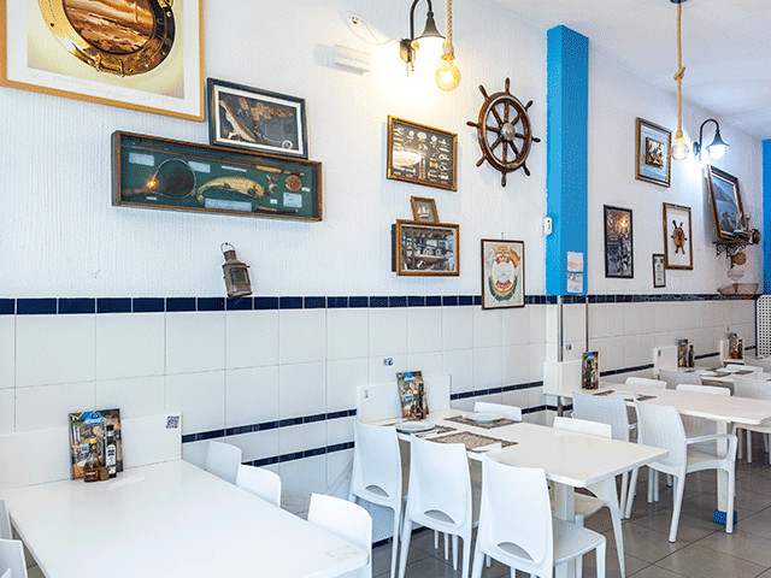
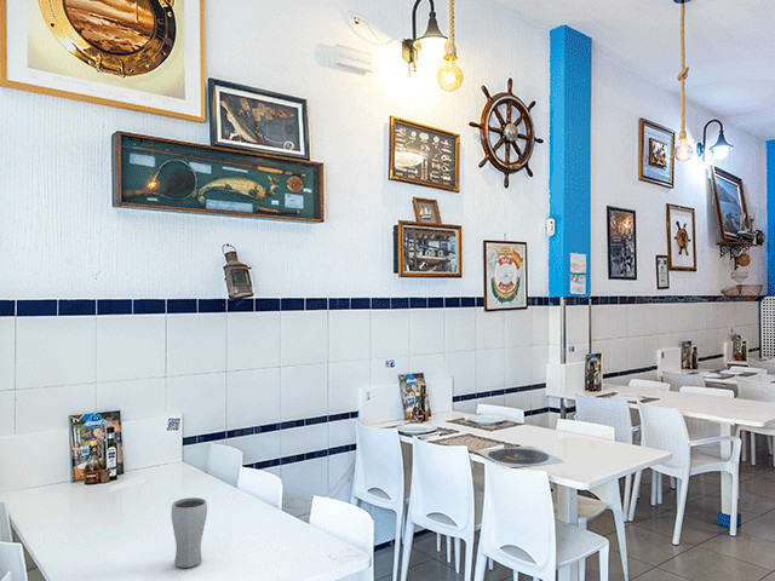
+ drinking glass (189, 531)
+ plate (518, 455)
